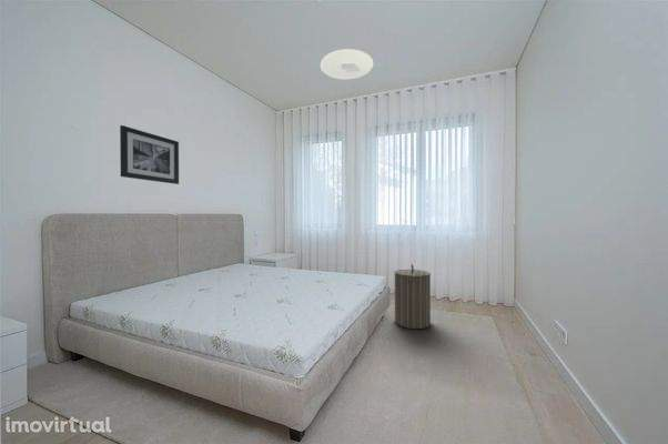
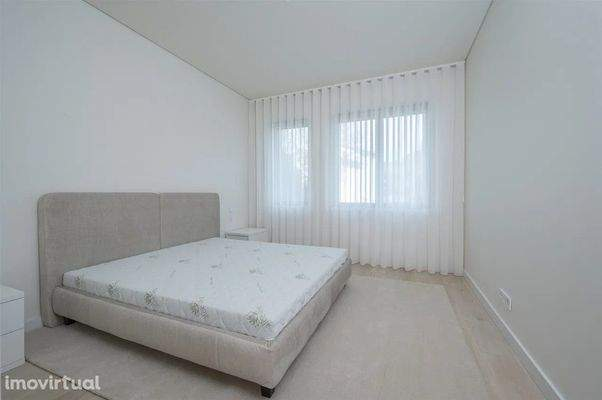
- laundry hamper (412, 293)
- ceiling light (346, 63)
- wall art (152, 157)
